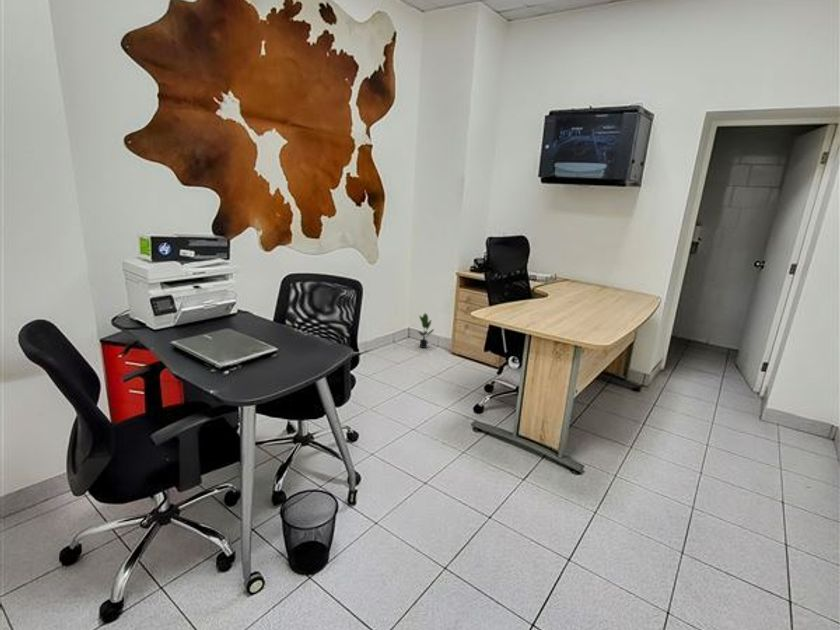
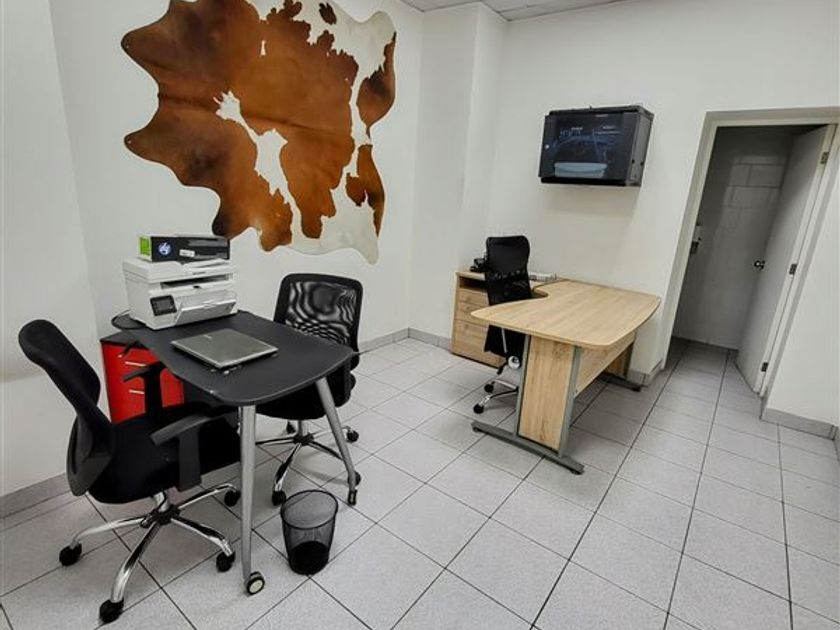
- potted plant (424, 331)
